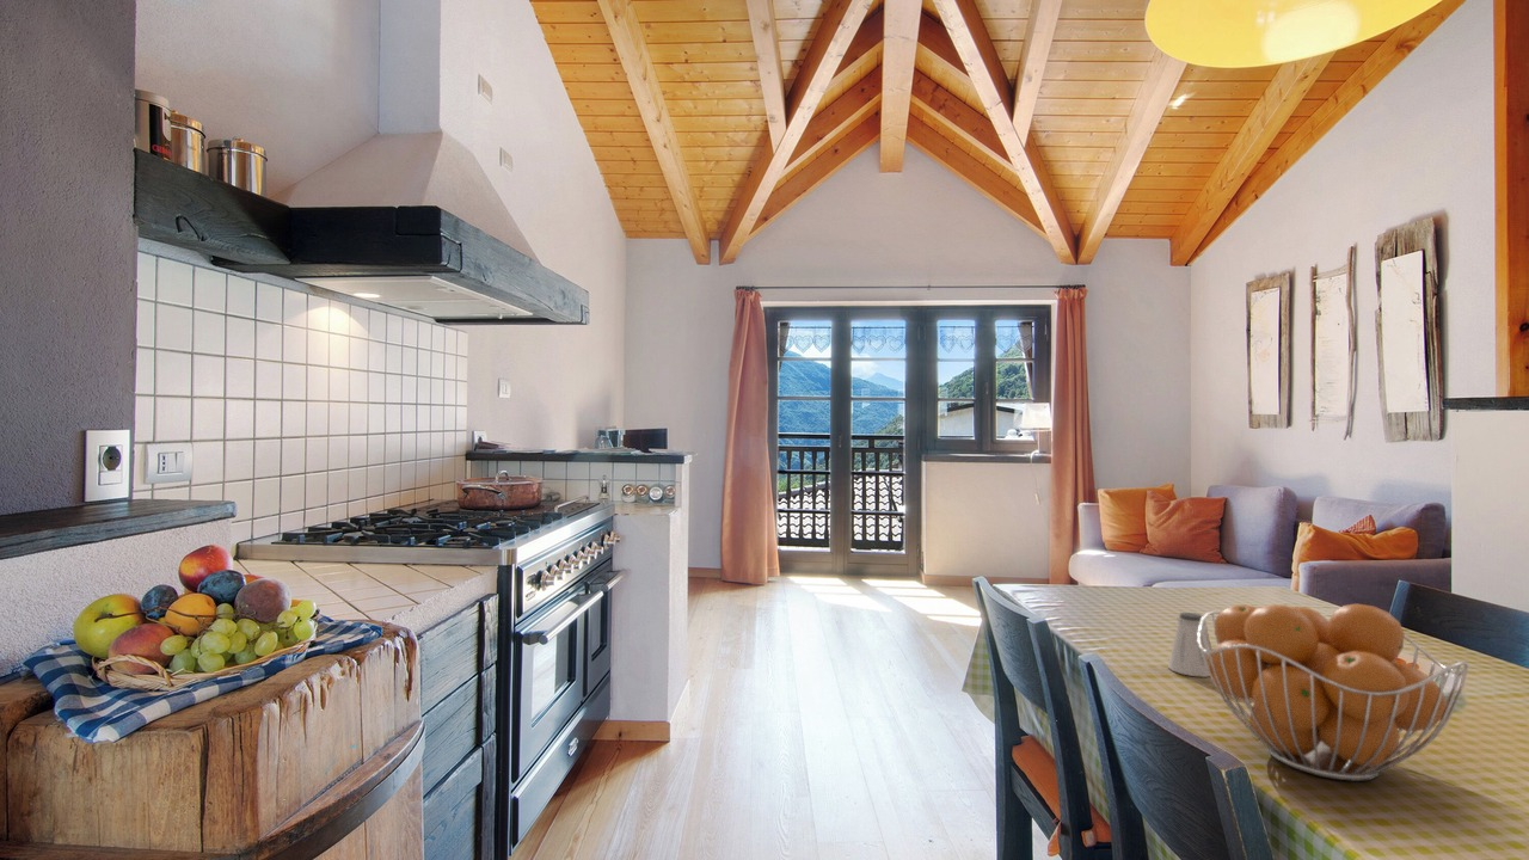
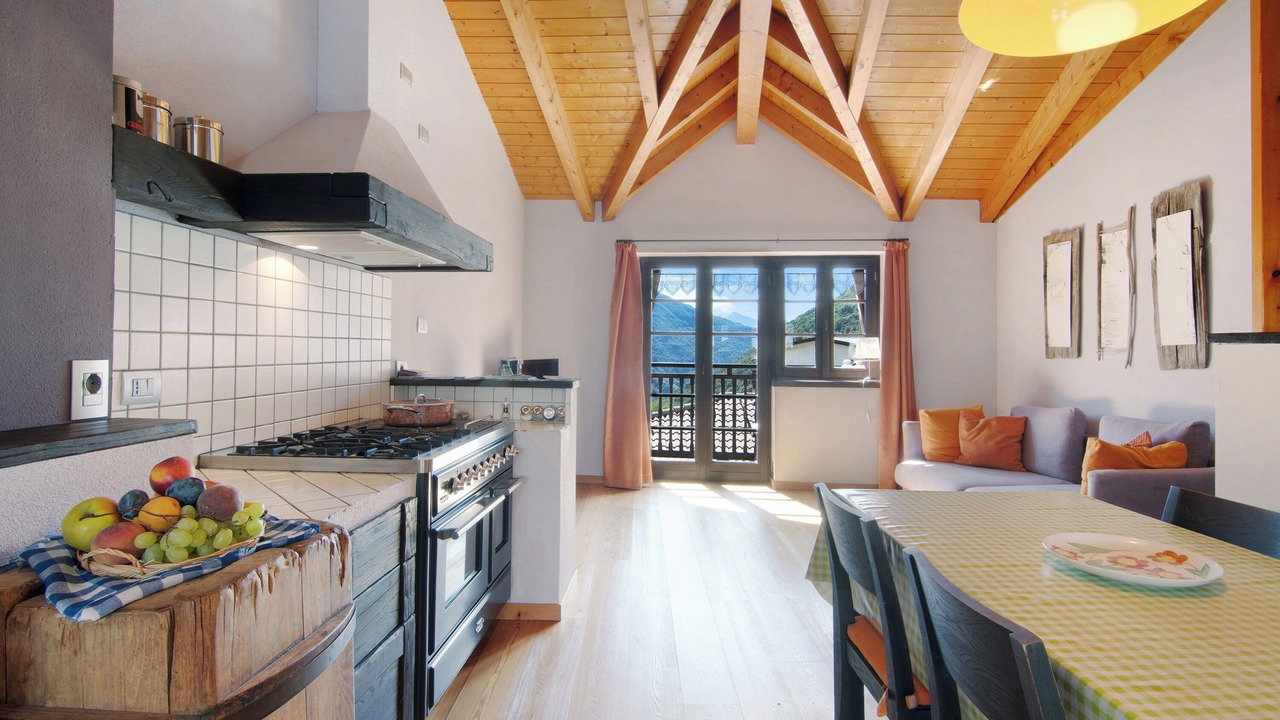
- fruit basket (1320, 681)
- saltshaker (1191, 641)
